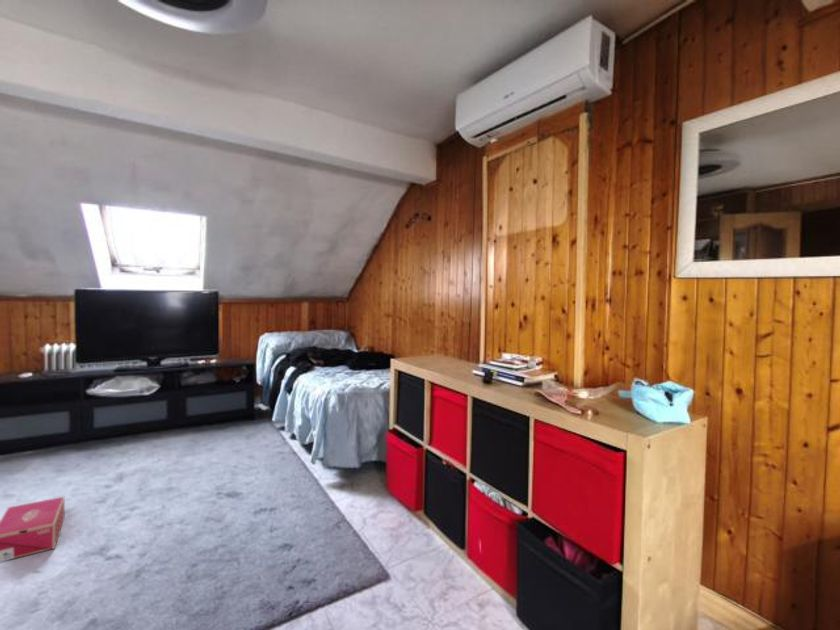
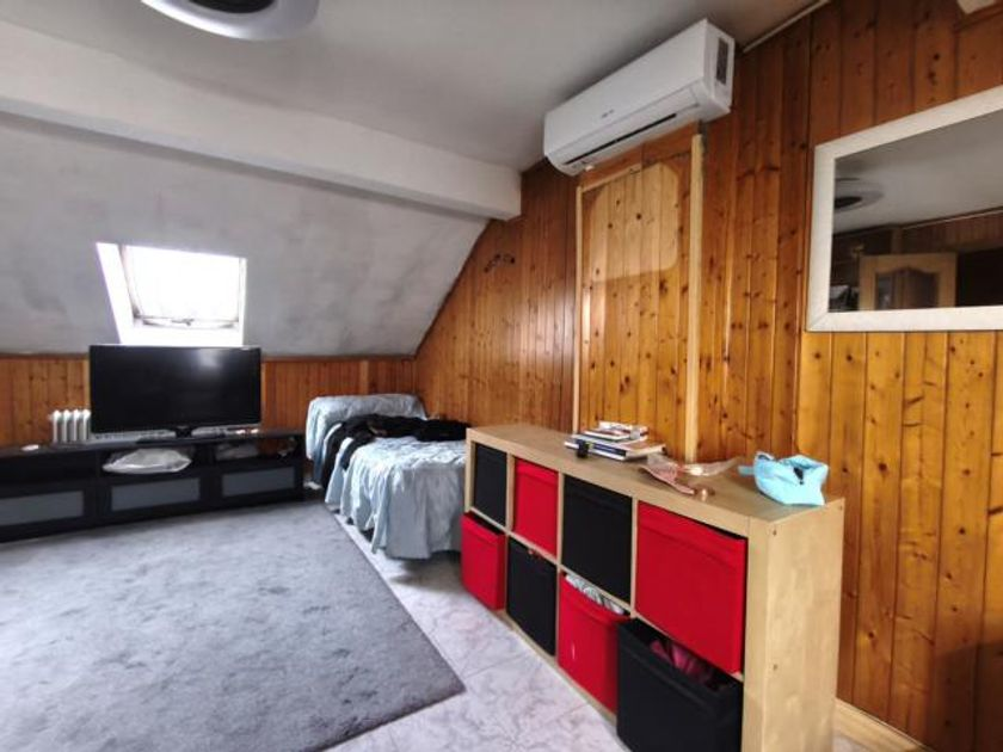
- shoe box (30, 527)
